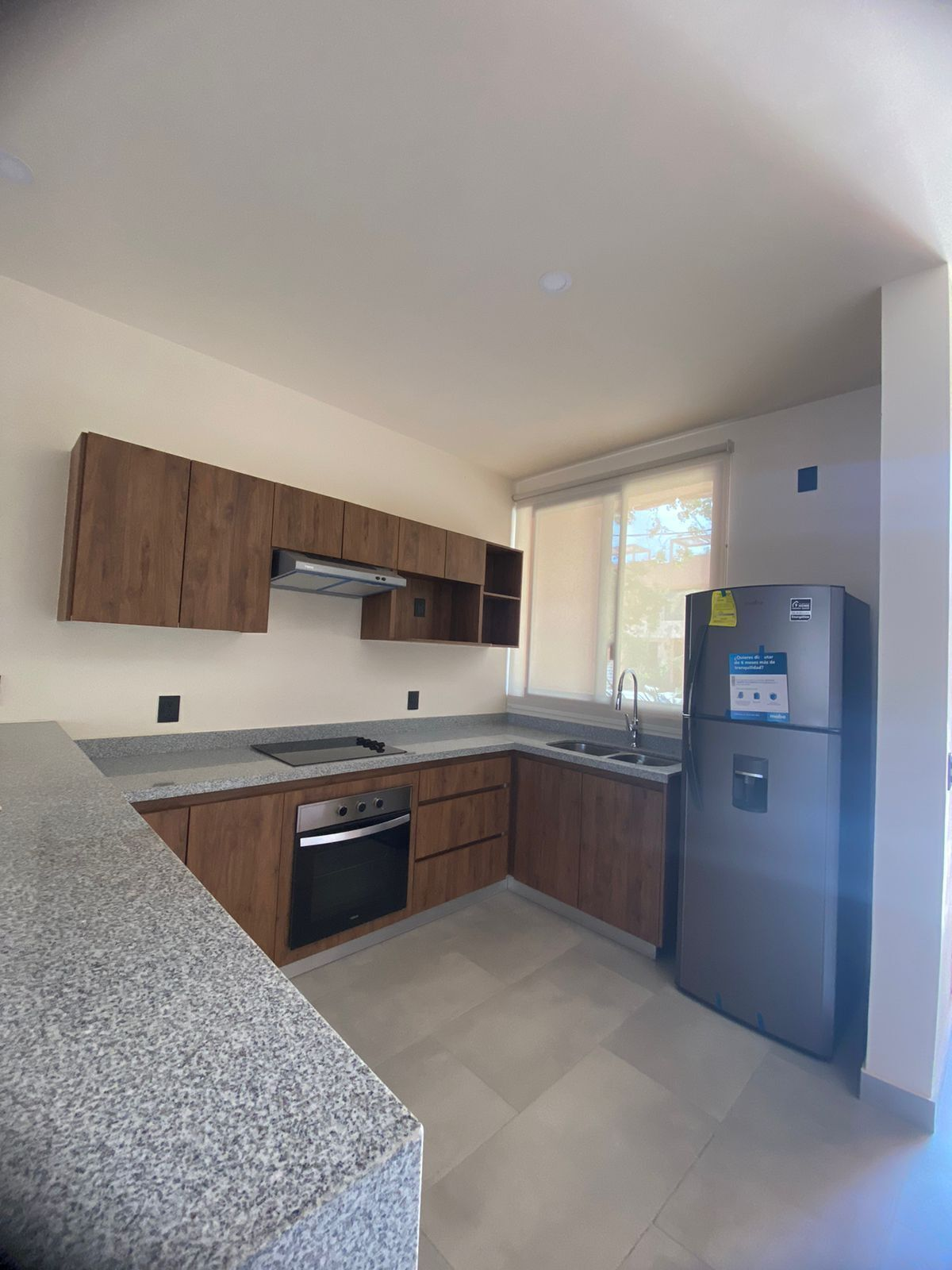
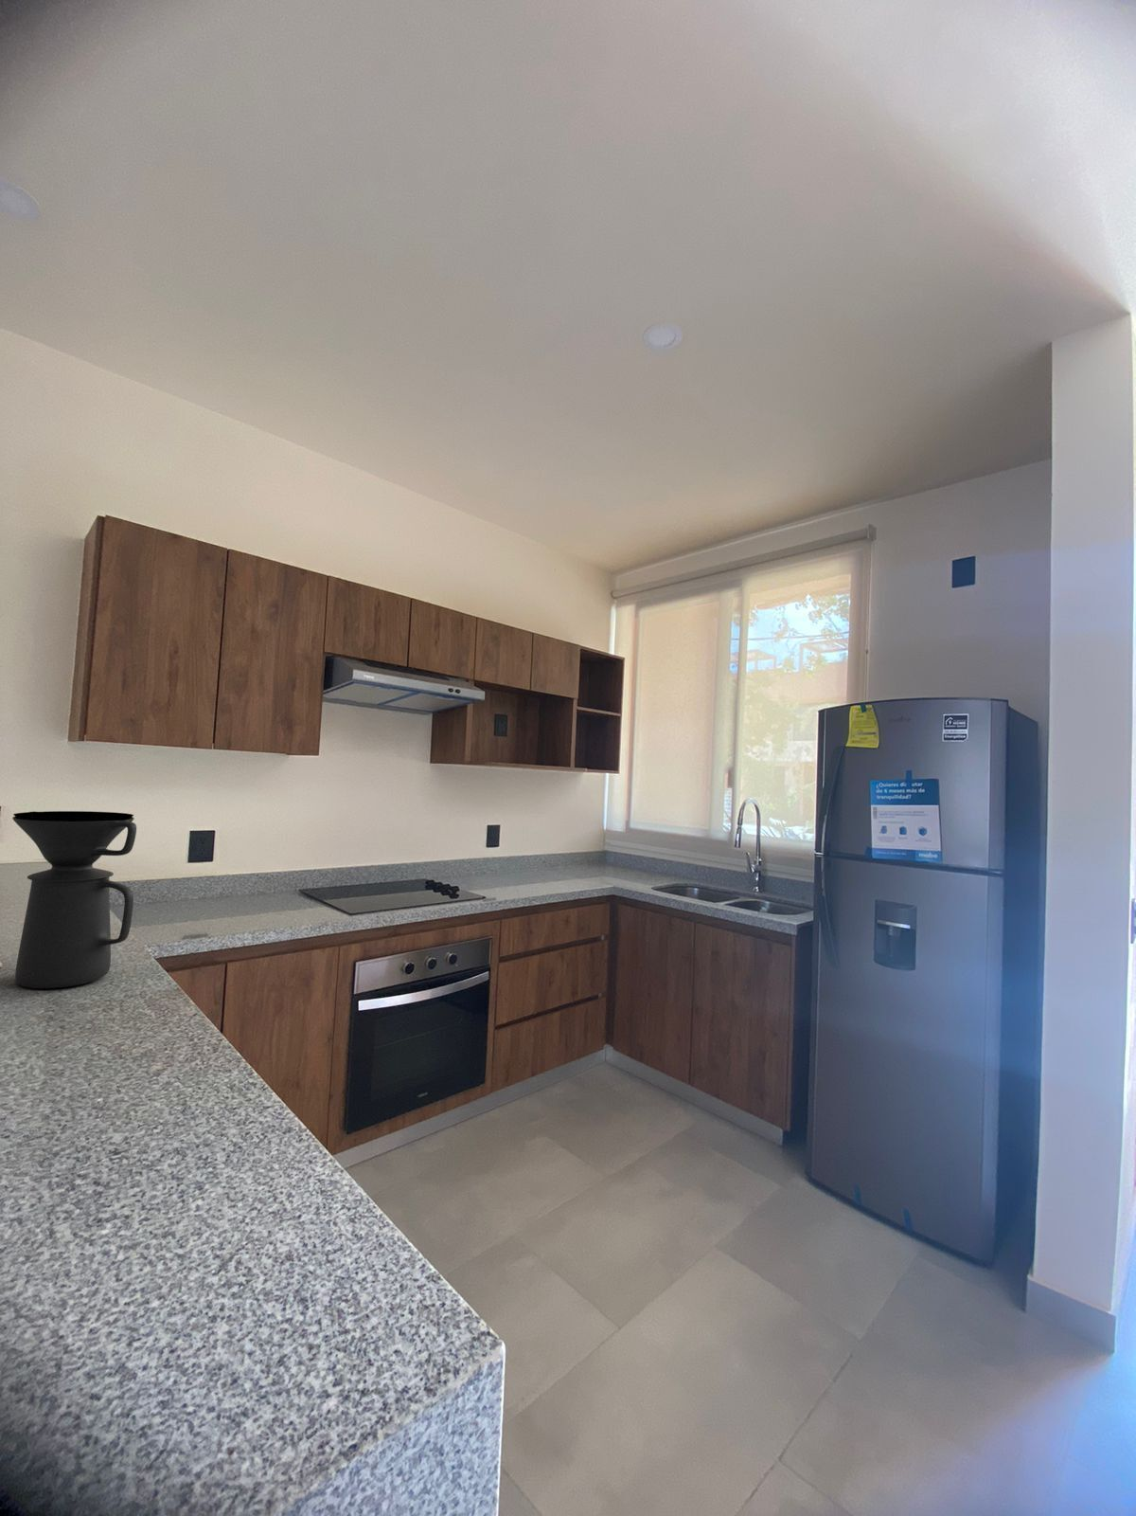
+ coffee maker (70, 895)
